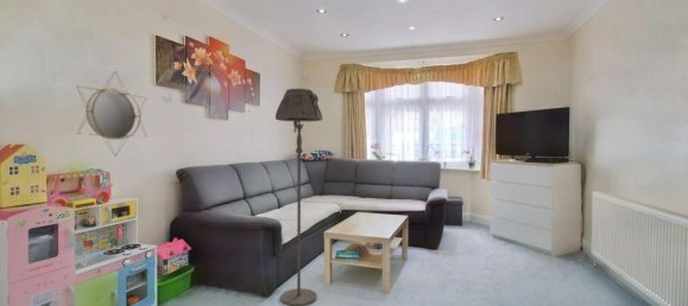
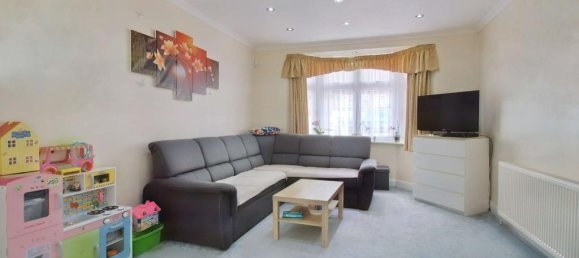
- home mirror (115, 114)
- floor lamp (298, 195)
